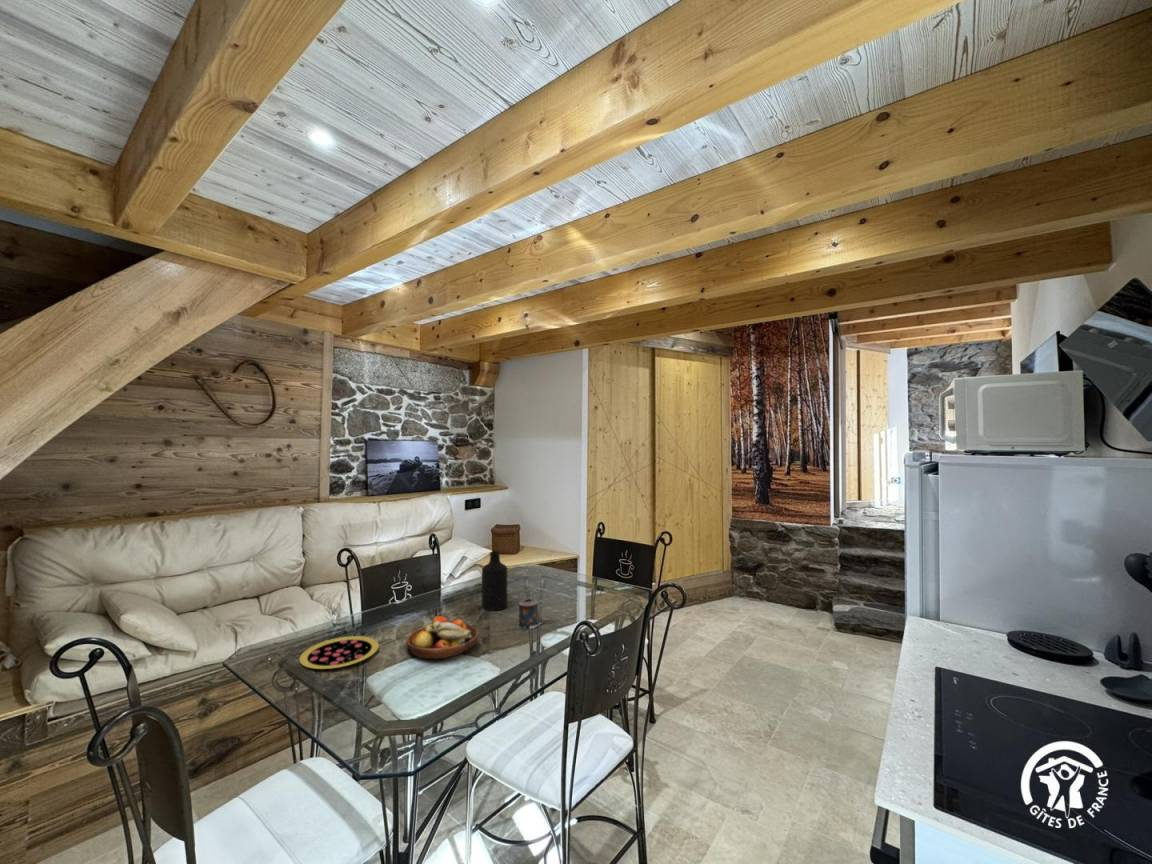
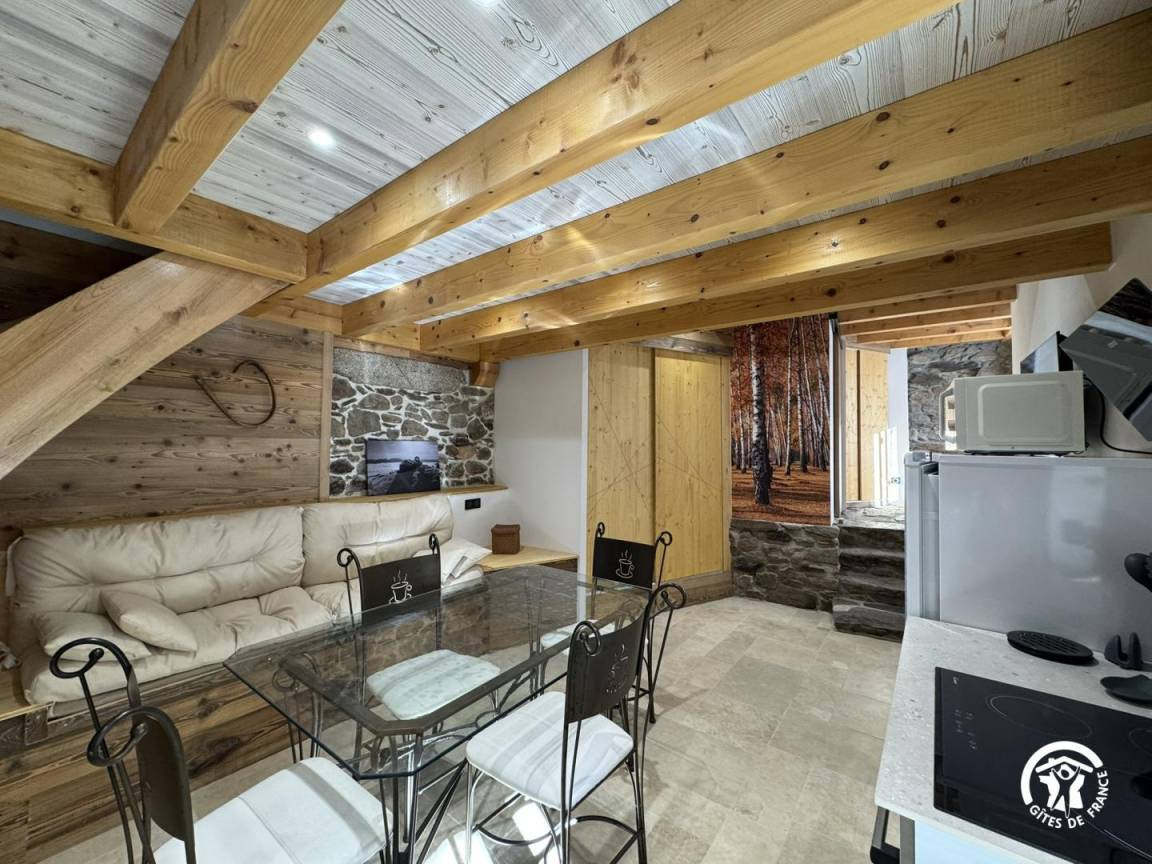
- fruit bowl (443, 632)
- pizza (340, 652)
- bottle (494, 579)
- candle (531, 612)
